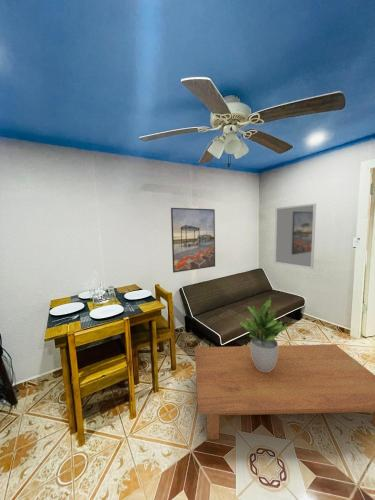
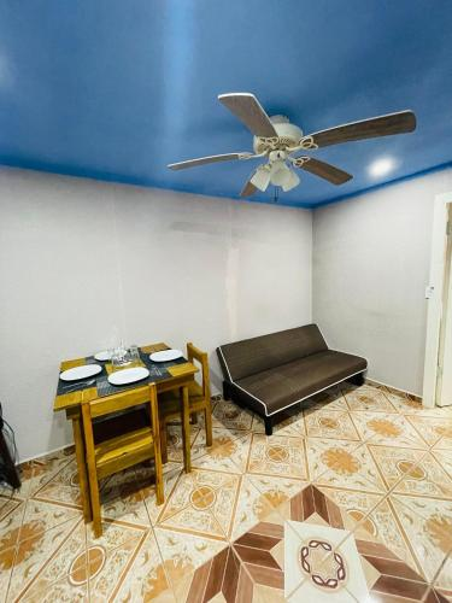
- home mirror (293, 236)
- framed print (194, 239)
- potted plant (262, 333)
- coffee table (280, 386)
